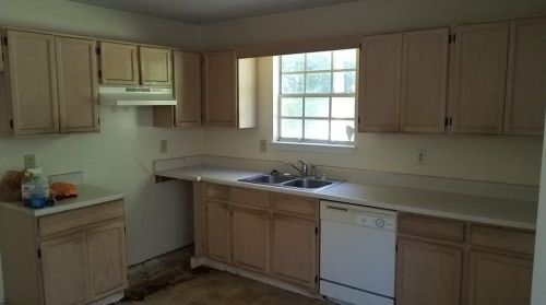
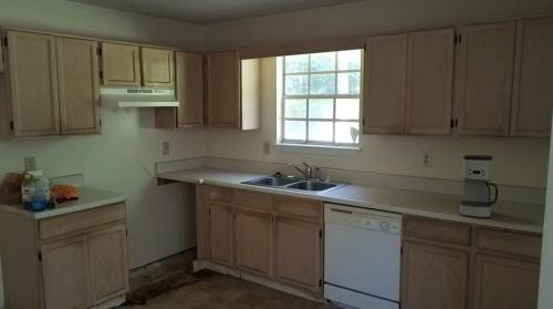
+ coffee maker (479, 185)
